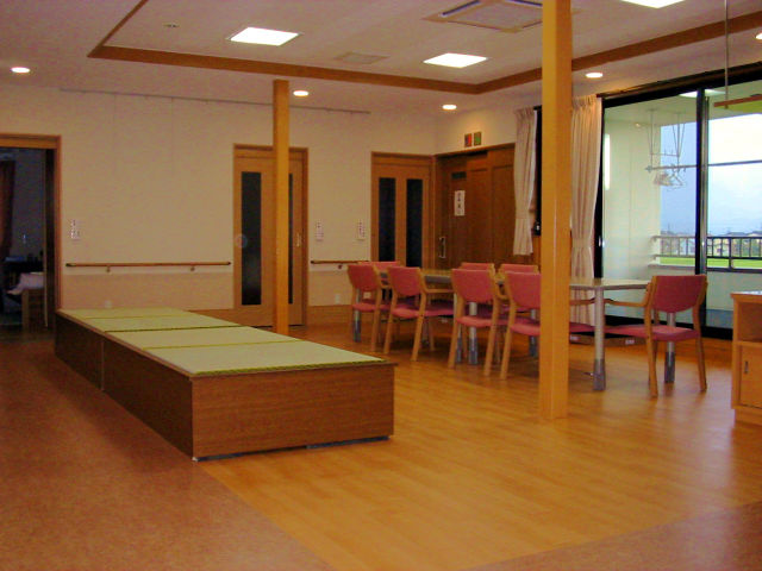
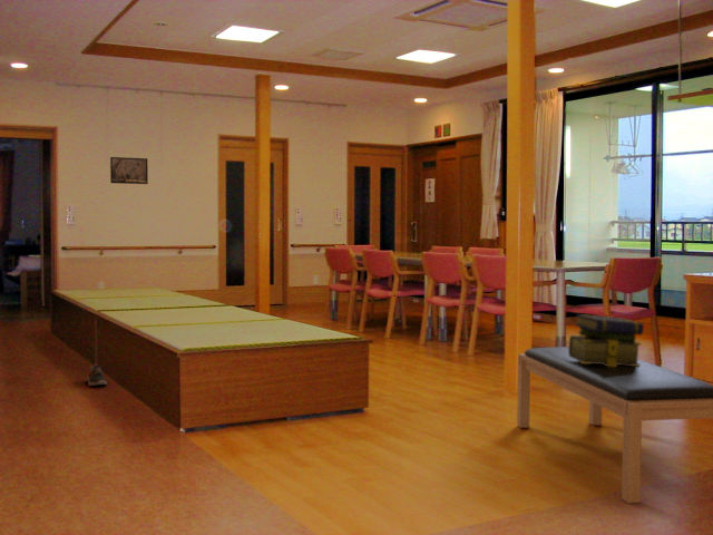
+ shoe (95, 374)
+ bench (611, 409)
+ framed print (129, 171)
+ stack of books (605, 339)
